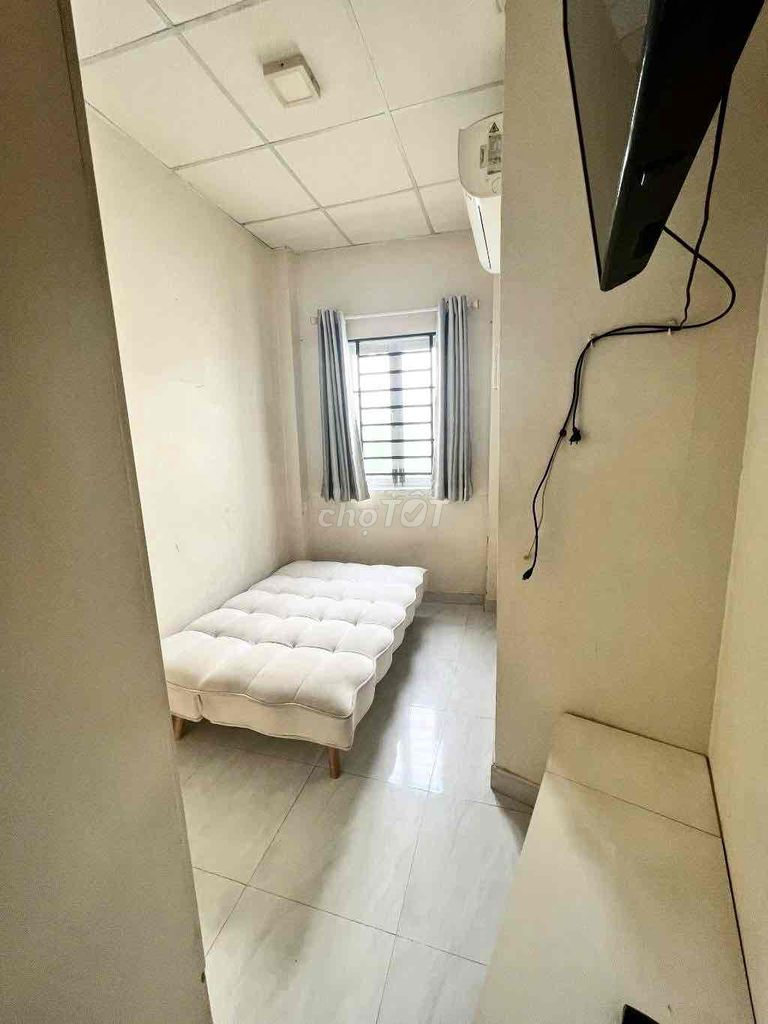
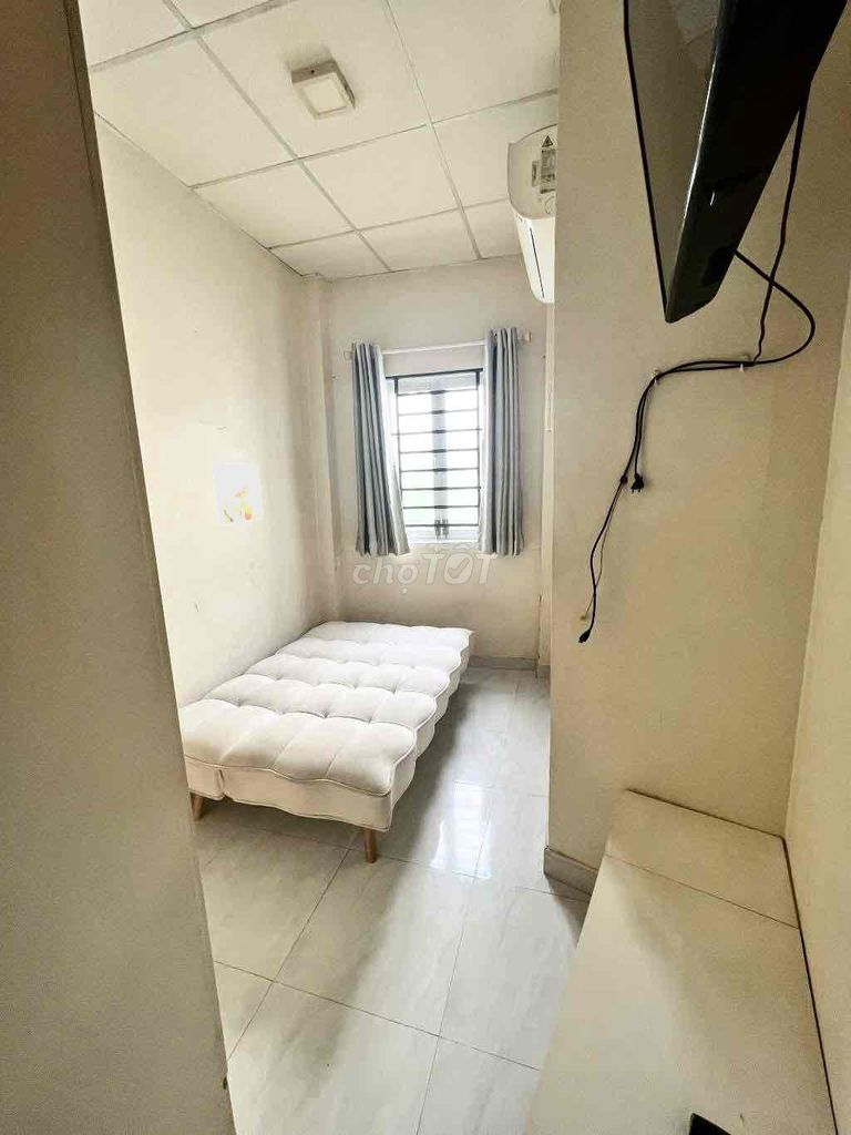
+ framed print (239, 492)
